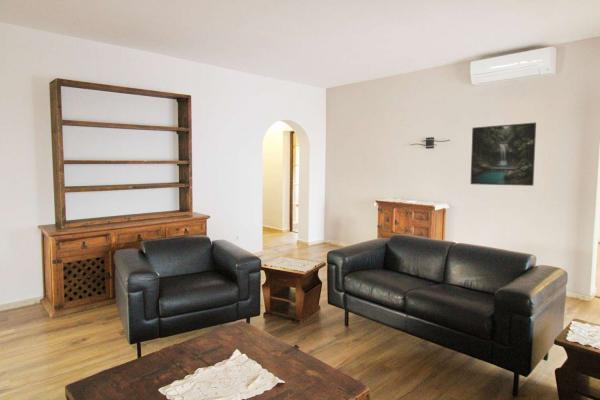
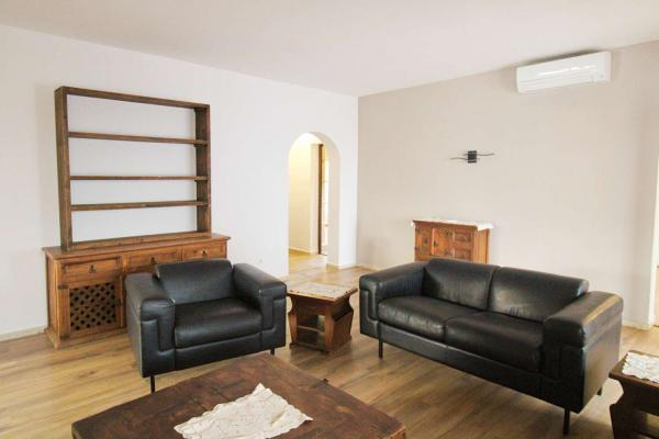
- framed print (501, 155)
